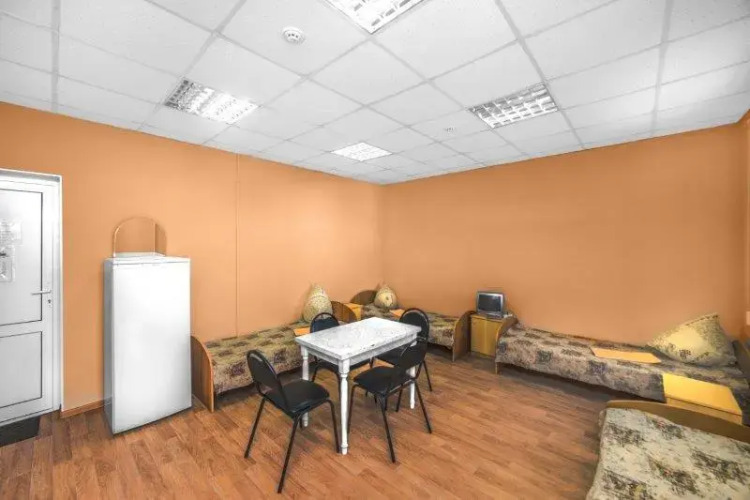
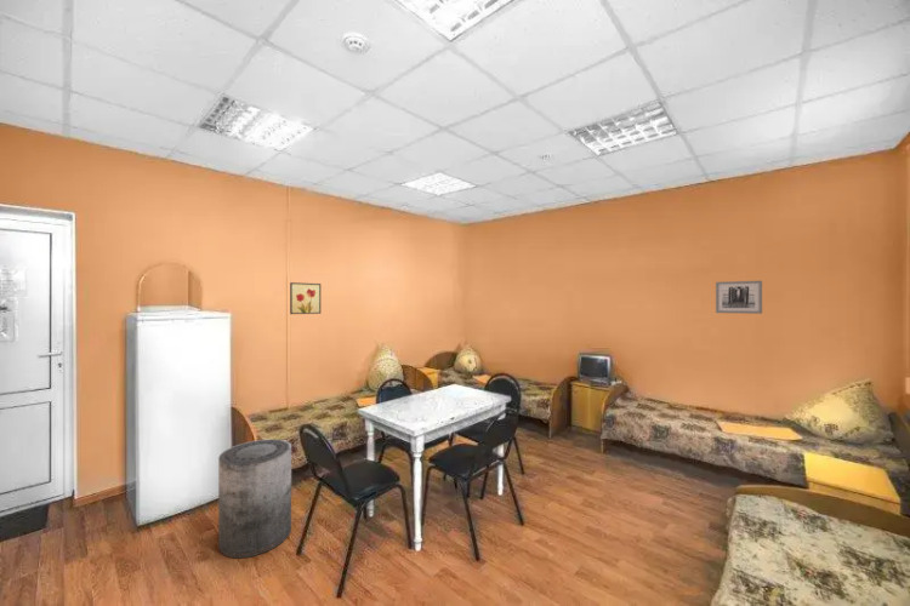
+ trash can (256, 493)
+ wall art (738, 297)
+ wall art (305, 298)
